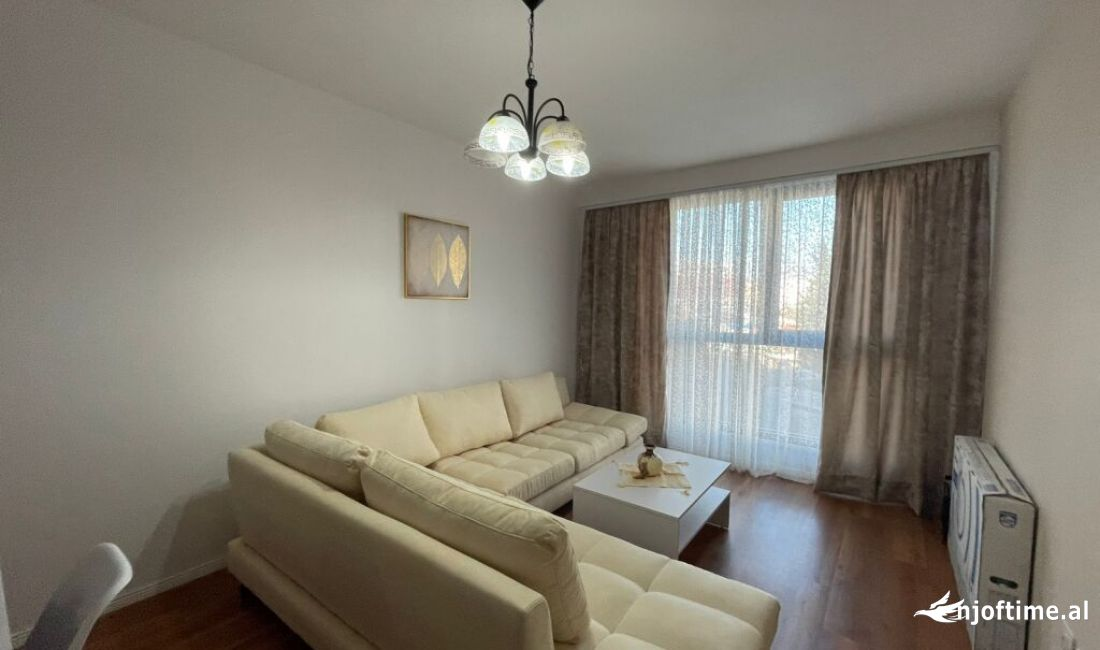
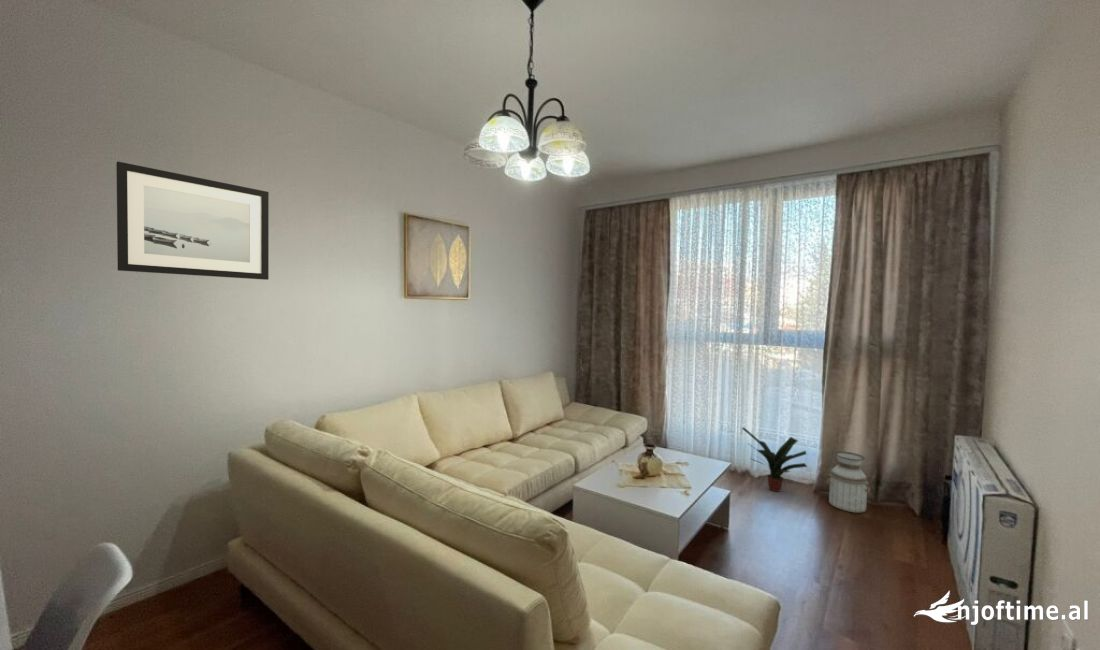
+ planter (848, 480)
+ wall art (200, 227)
+ potted plant (772, 460)
